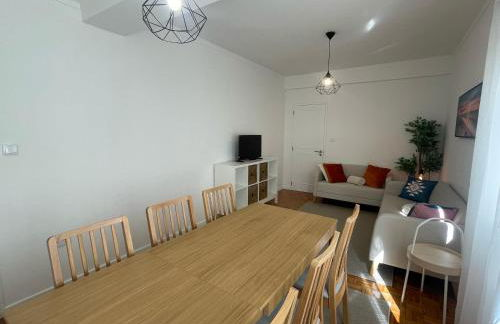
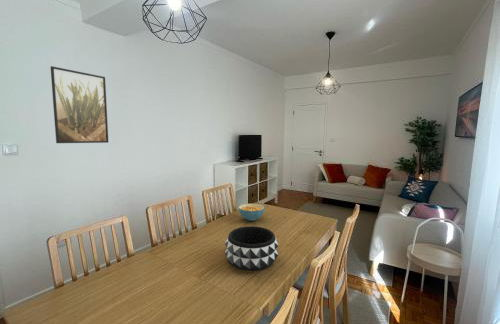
+ cereal bowl (251, 213)
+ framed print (82, 108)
+ decorative bowl (251, 246)
